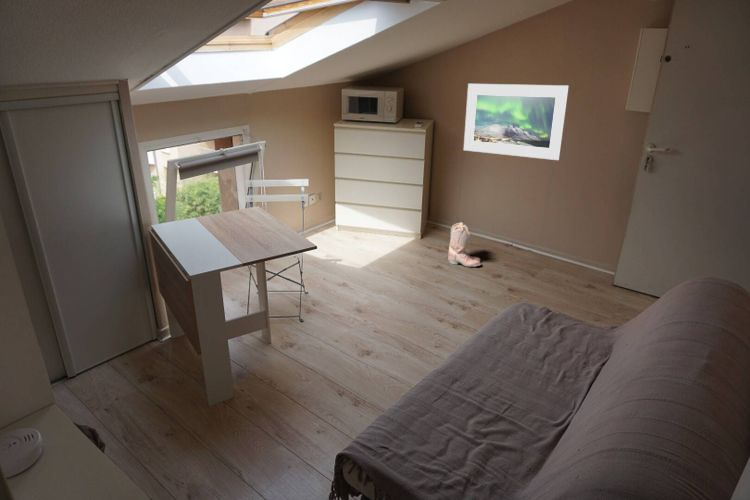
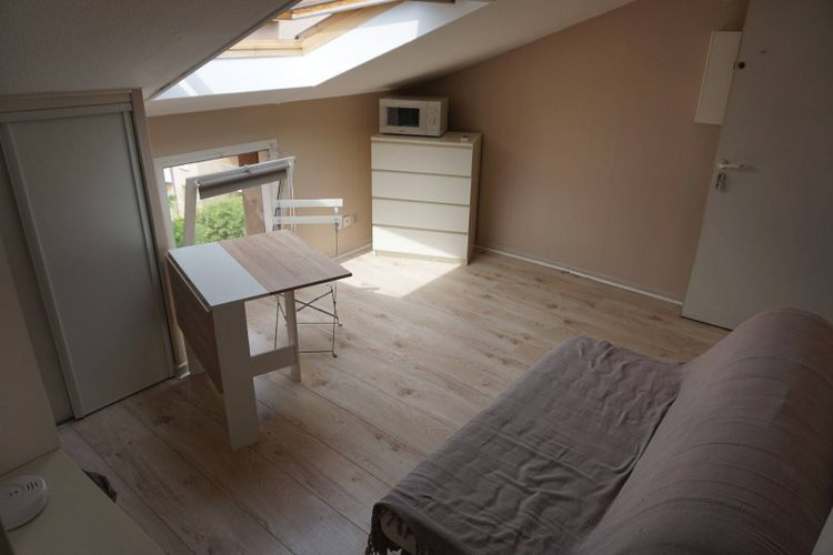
- boots (465, 243)
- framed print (512, 120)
